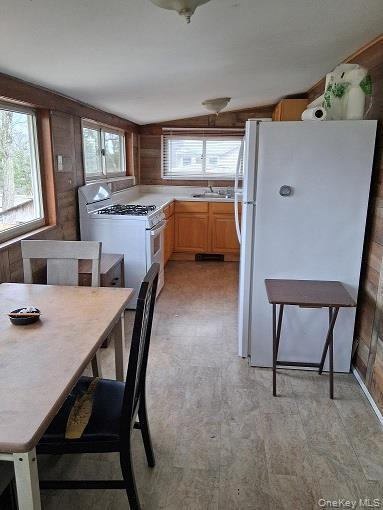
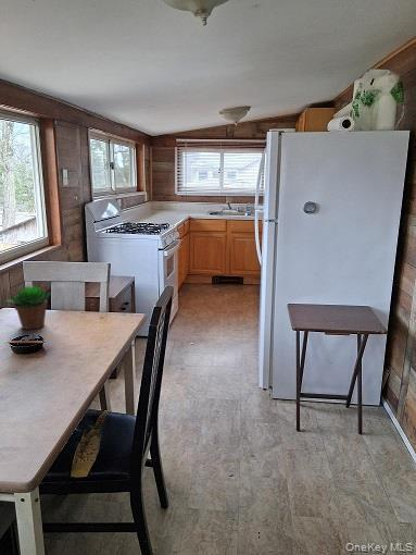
+ succulent plant (30, 306)
